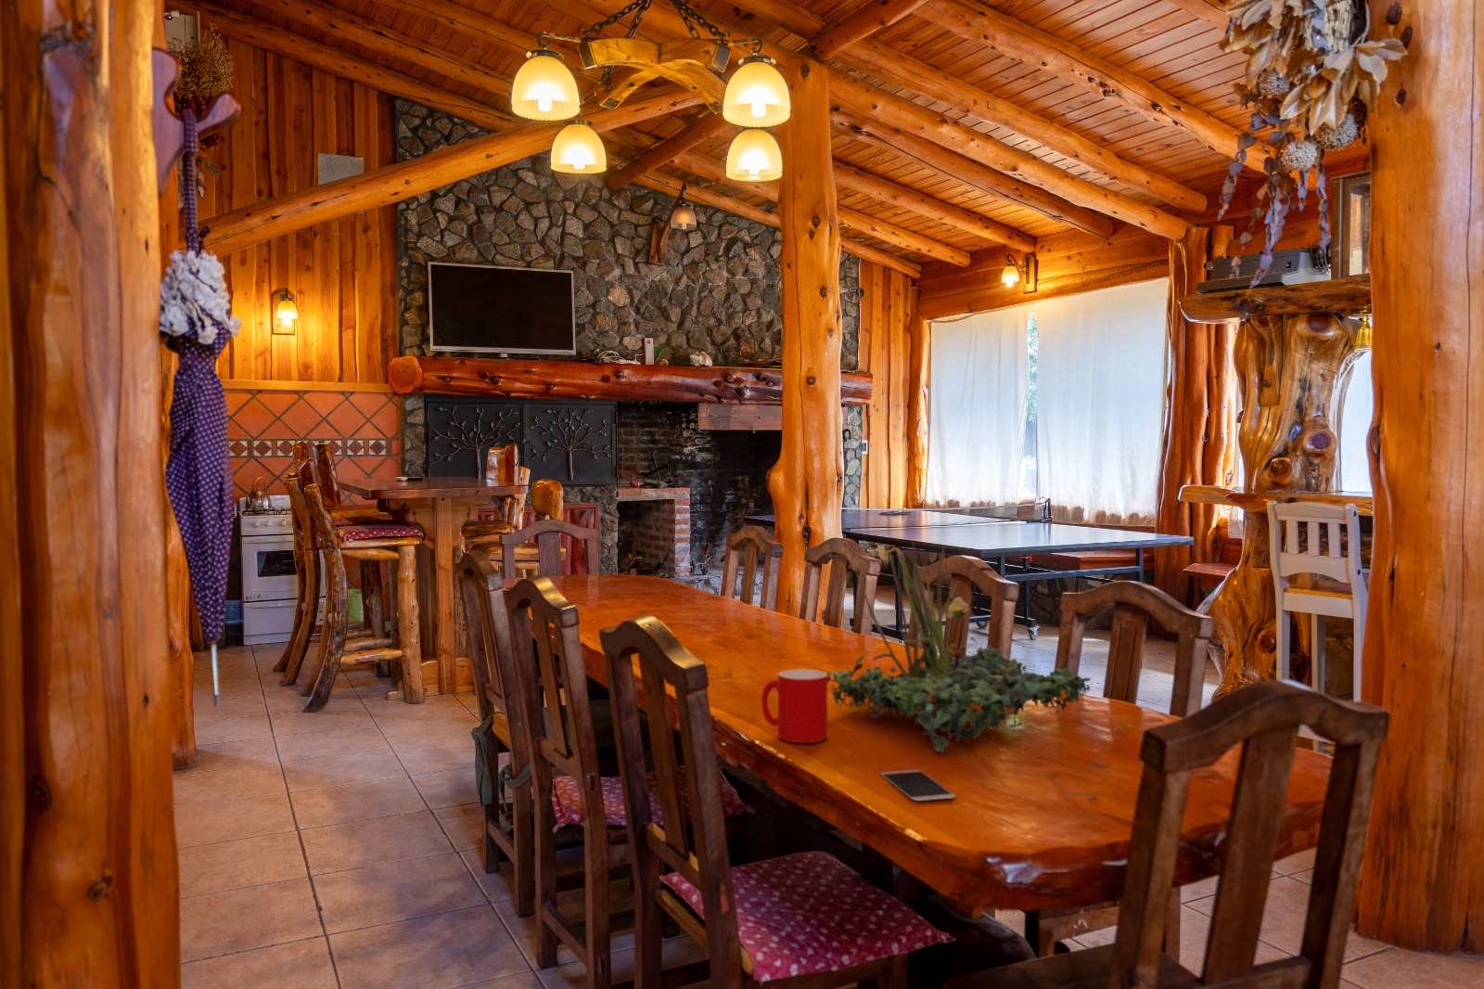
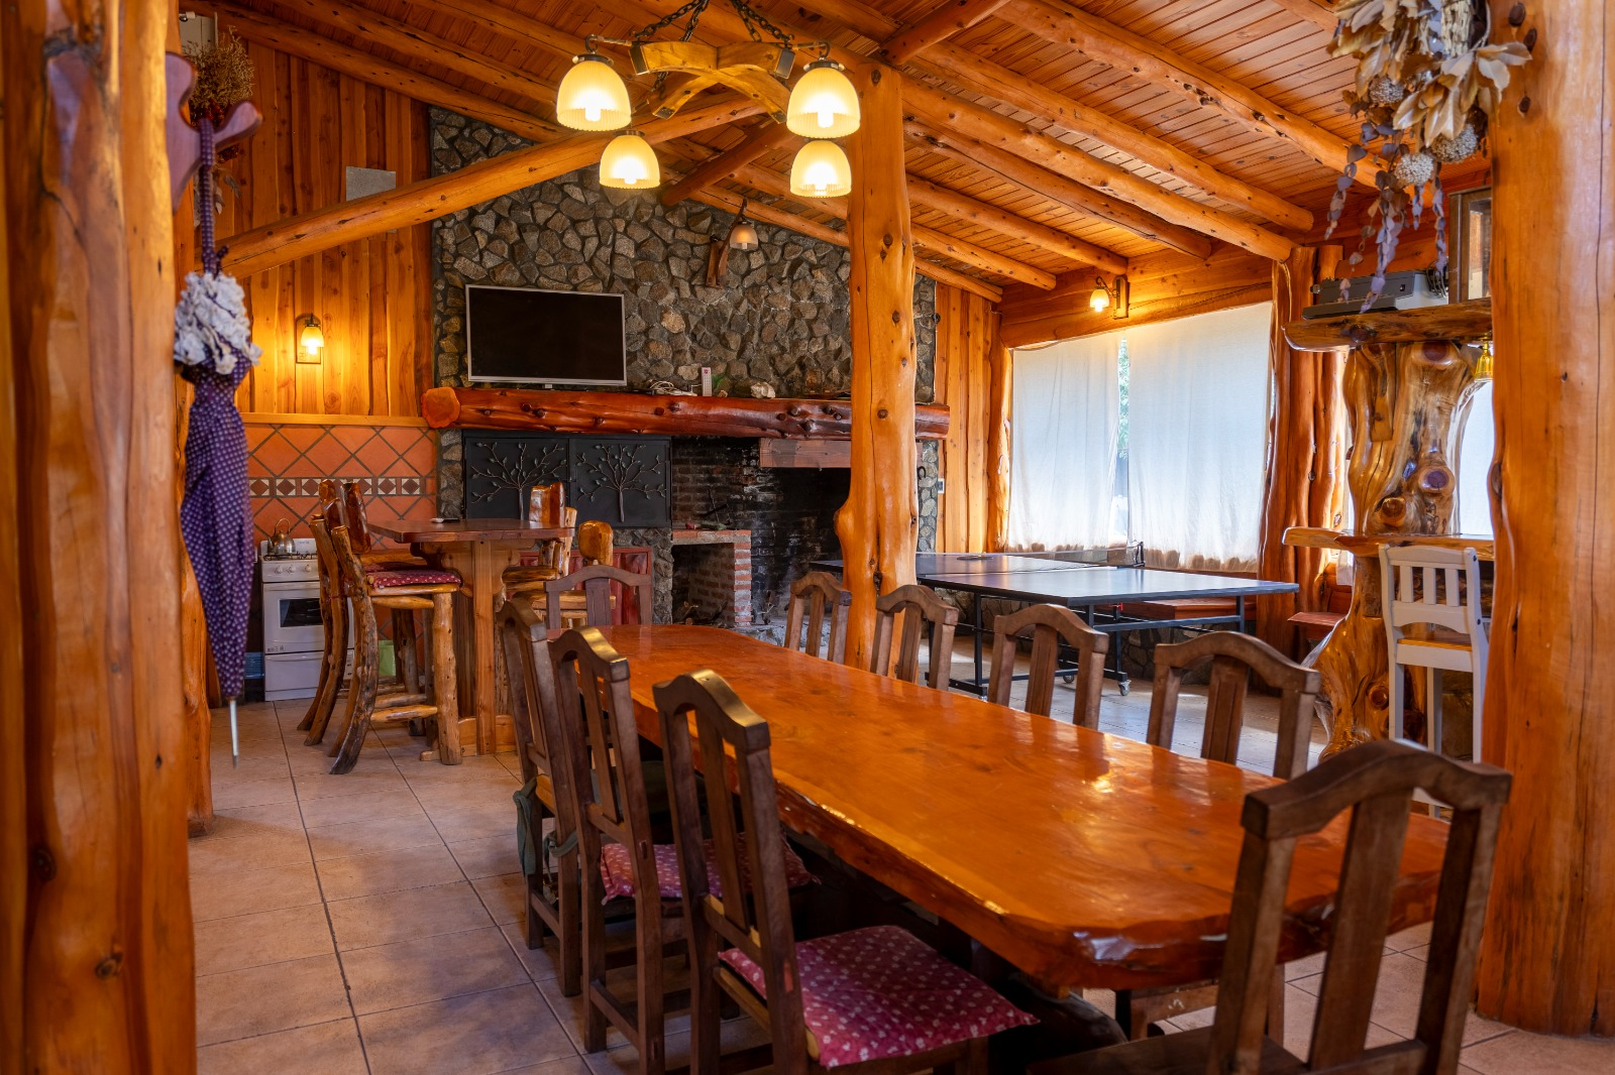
- plant (949, 629)
- smartphone (917, 784)
- cup (793, 704)
